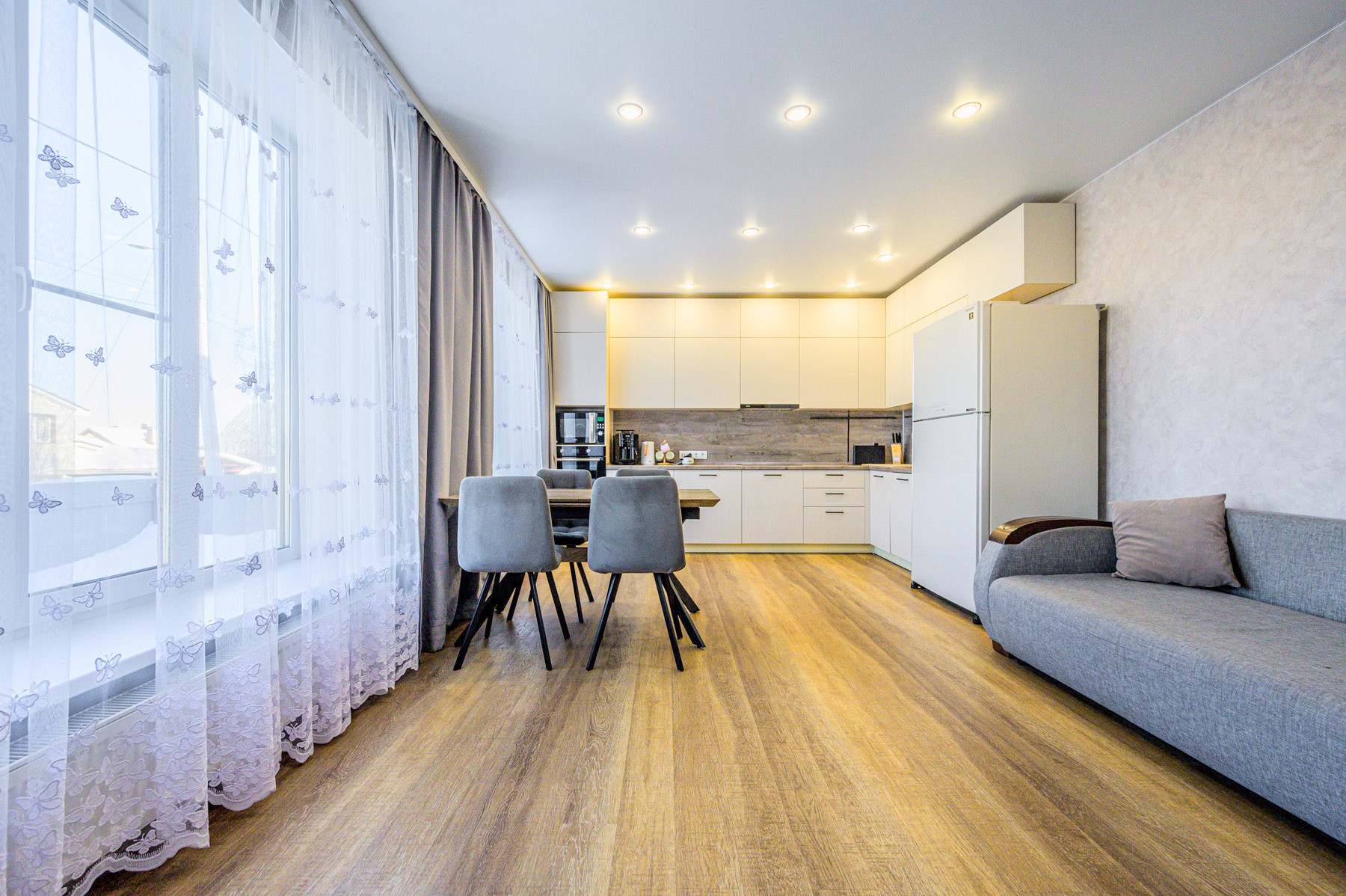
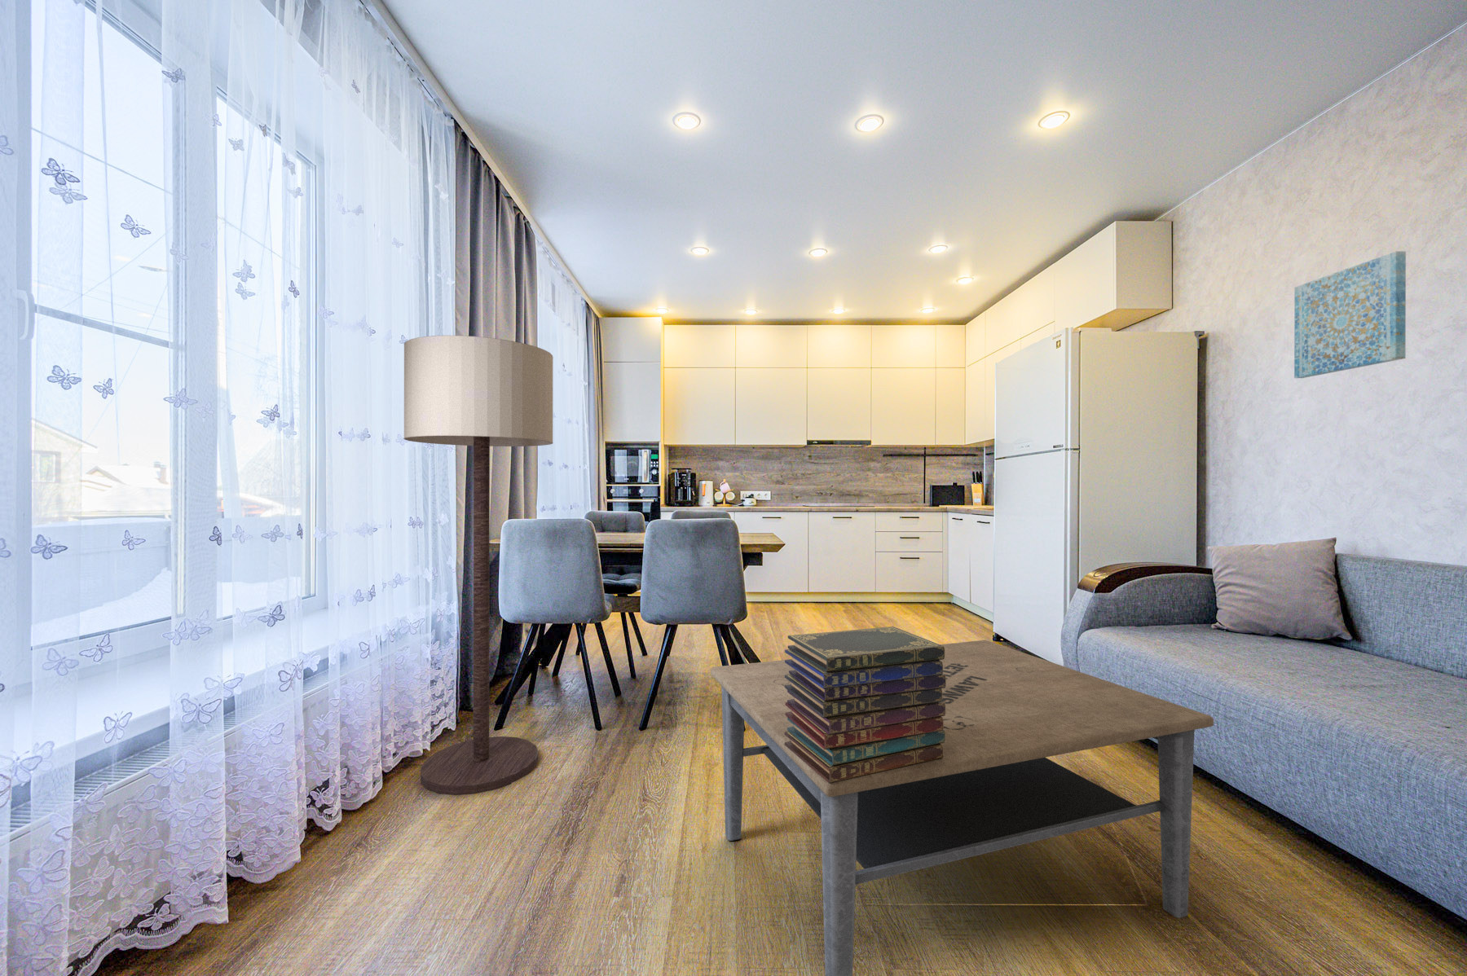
+ floor lamp (481, 560)
+ coffee table (932, 779)
+ book stack (862, 694)
+ wall art (1345, 319)
